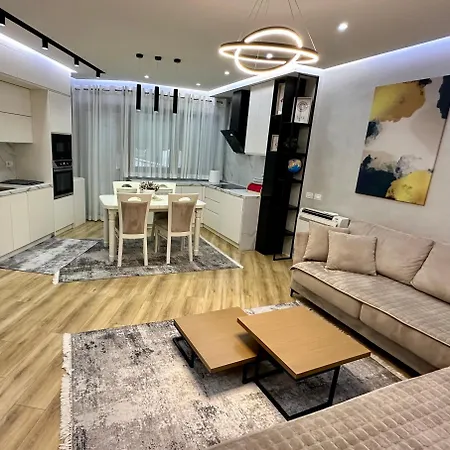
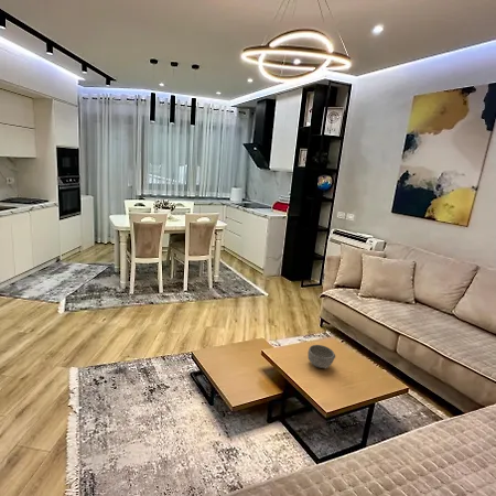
+ bowl (320, 357)
